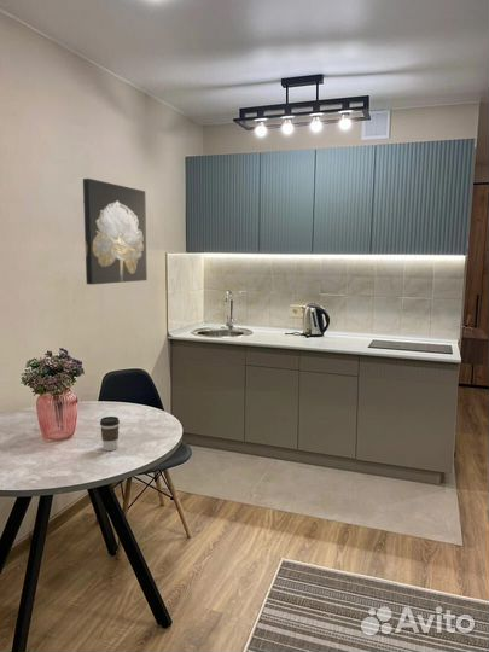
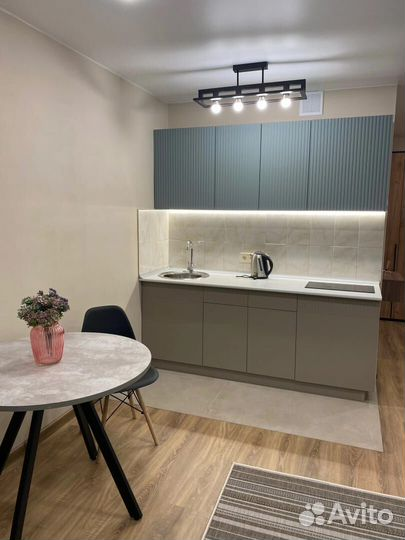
- wall art (117, 234)
- coffee cup (110, 433)
